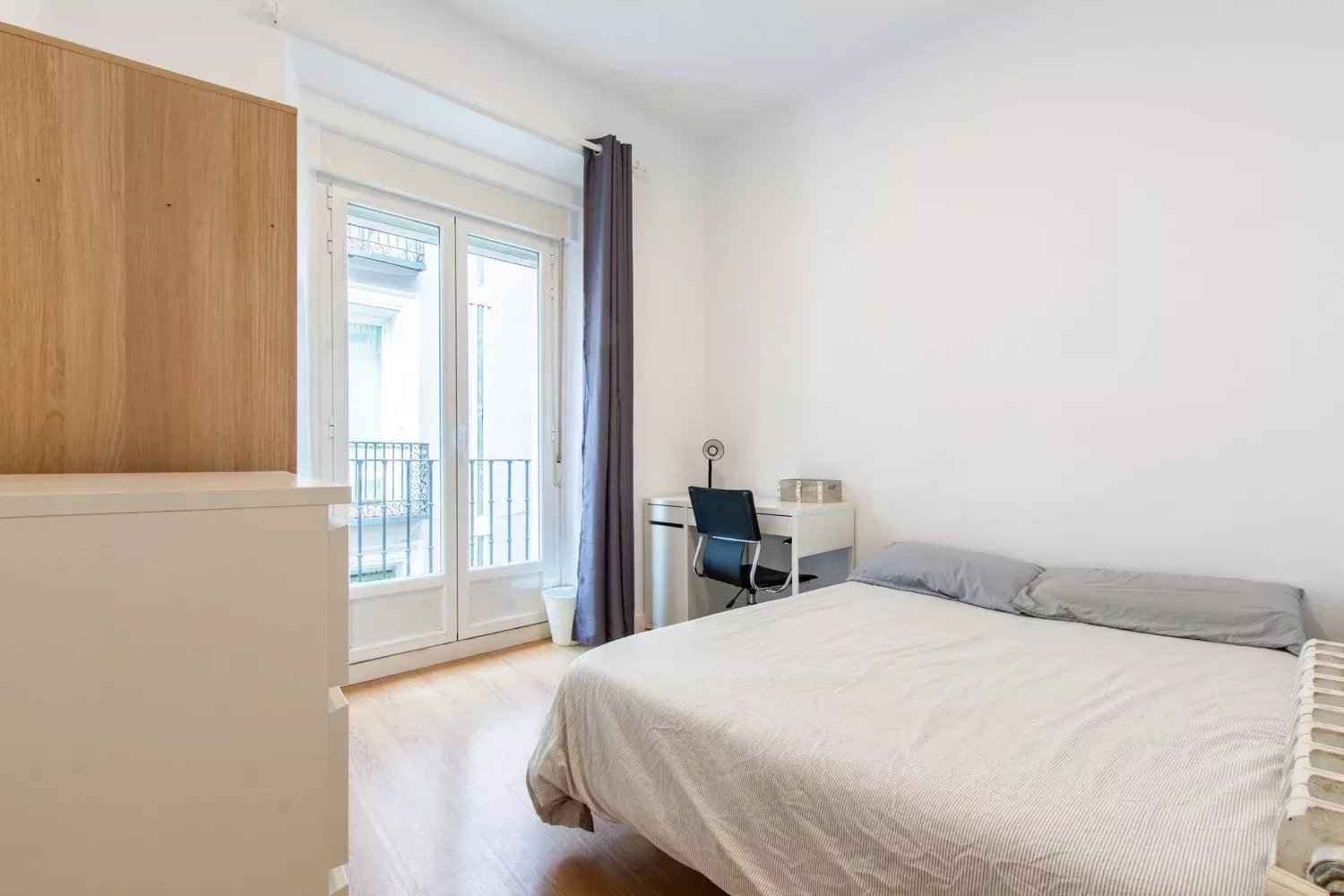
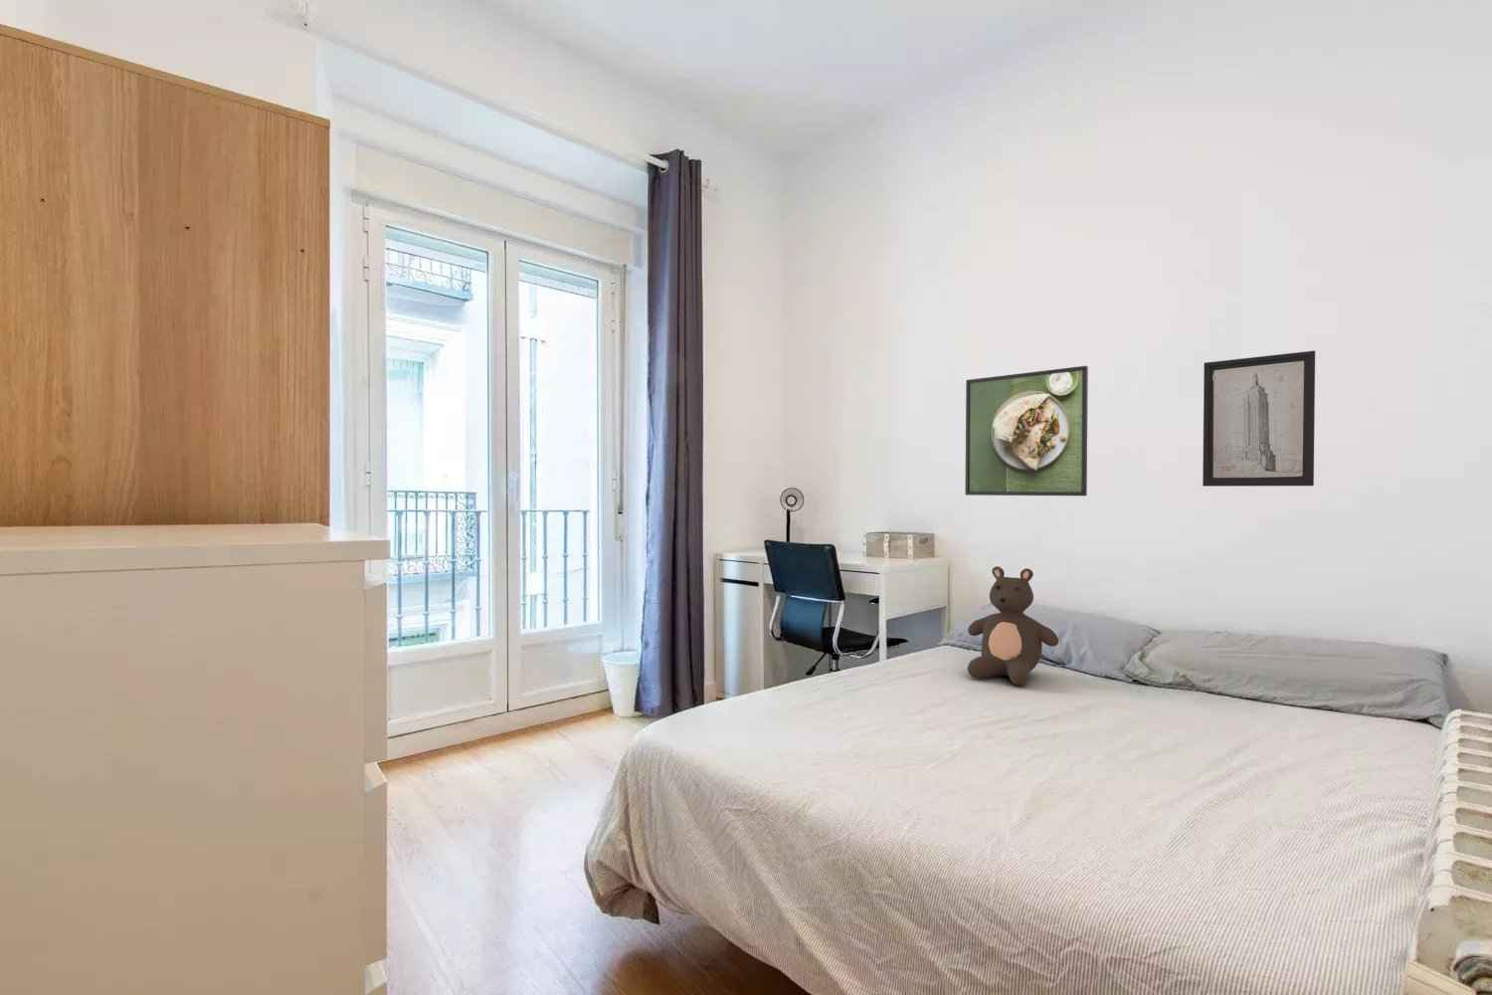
+ wall art (1257, 421)
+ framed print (1022, 434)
+ teddy bear (1006, 622)
